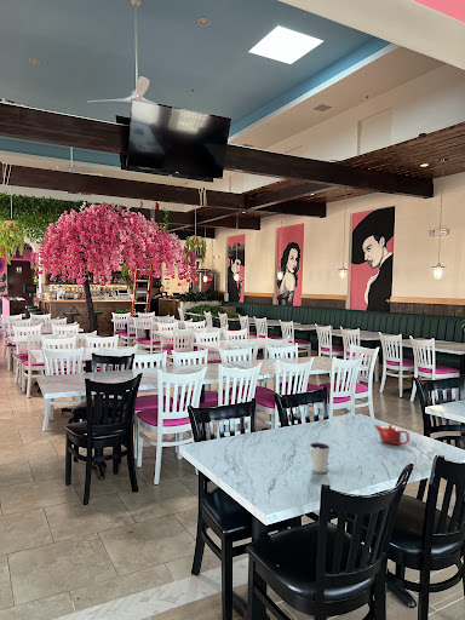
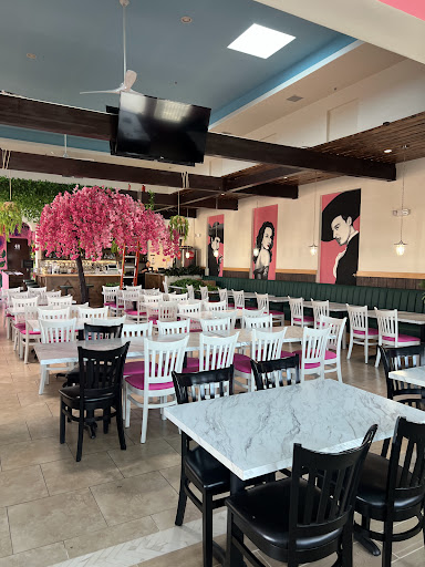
- teapot (390, 434)
- dixie cup (318, 458)
